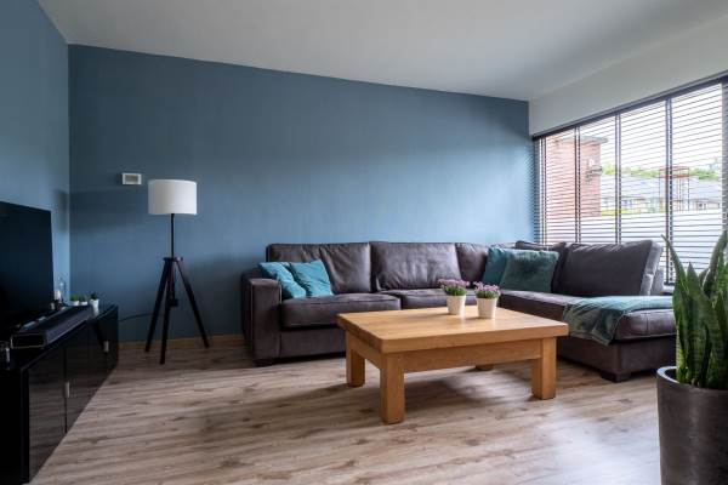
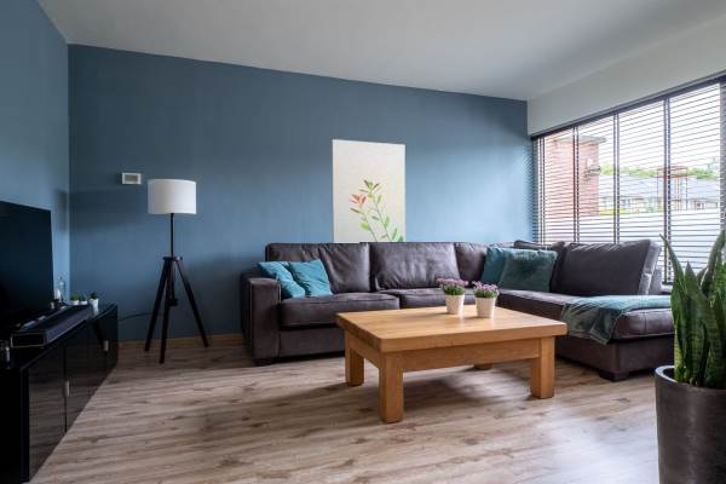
+ wall art (369, 200)
